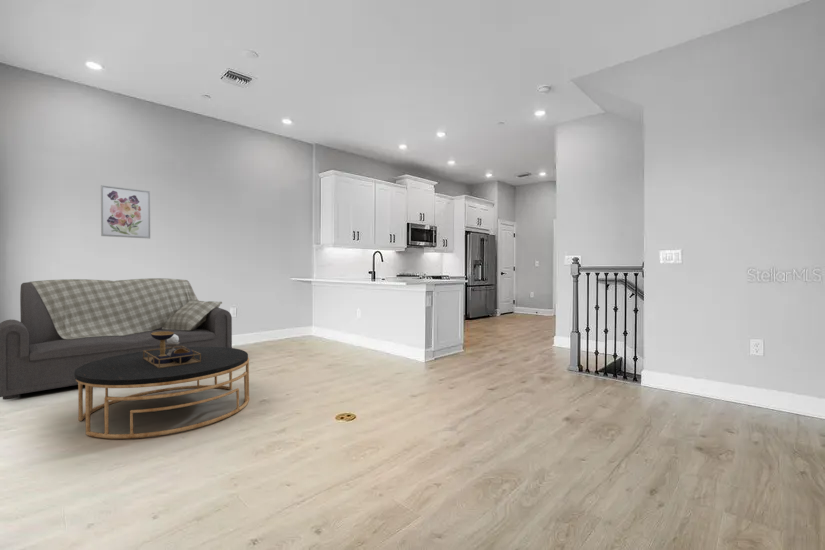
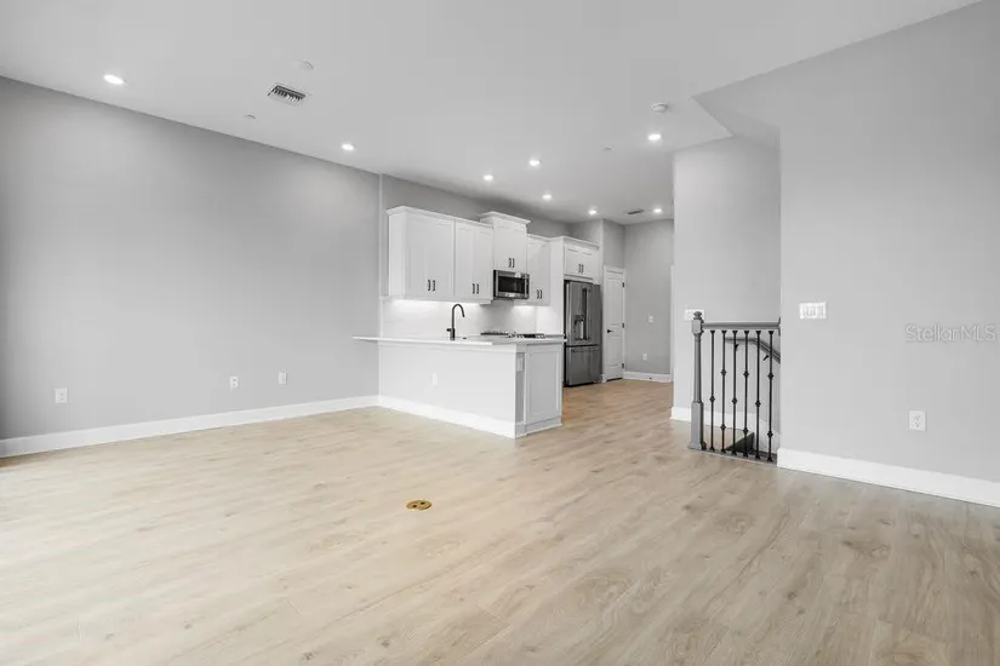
- coffee table (170, 370)
- sofa (122, 324)
- wall art (126, 212)
